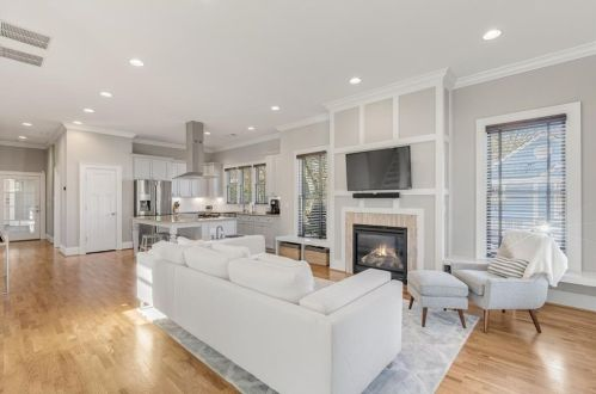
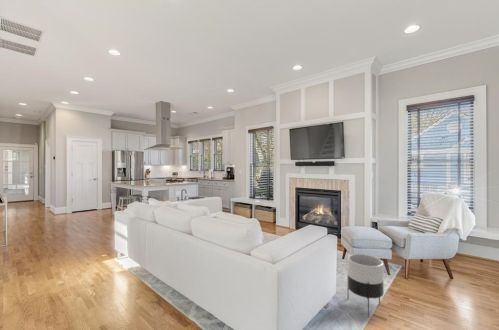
+ planter (365, 282)
